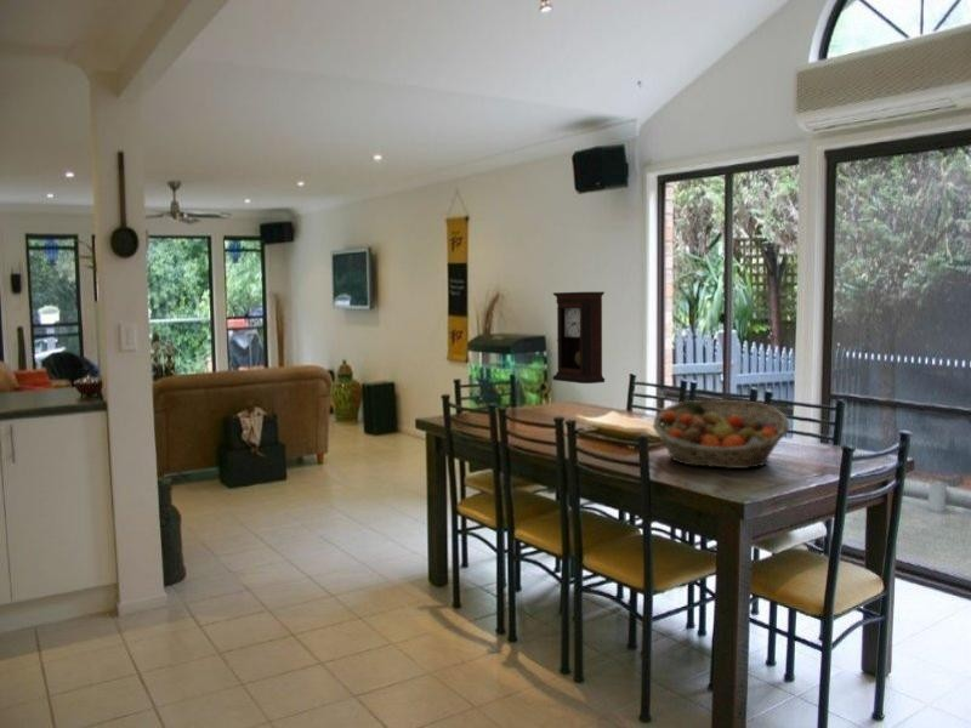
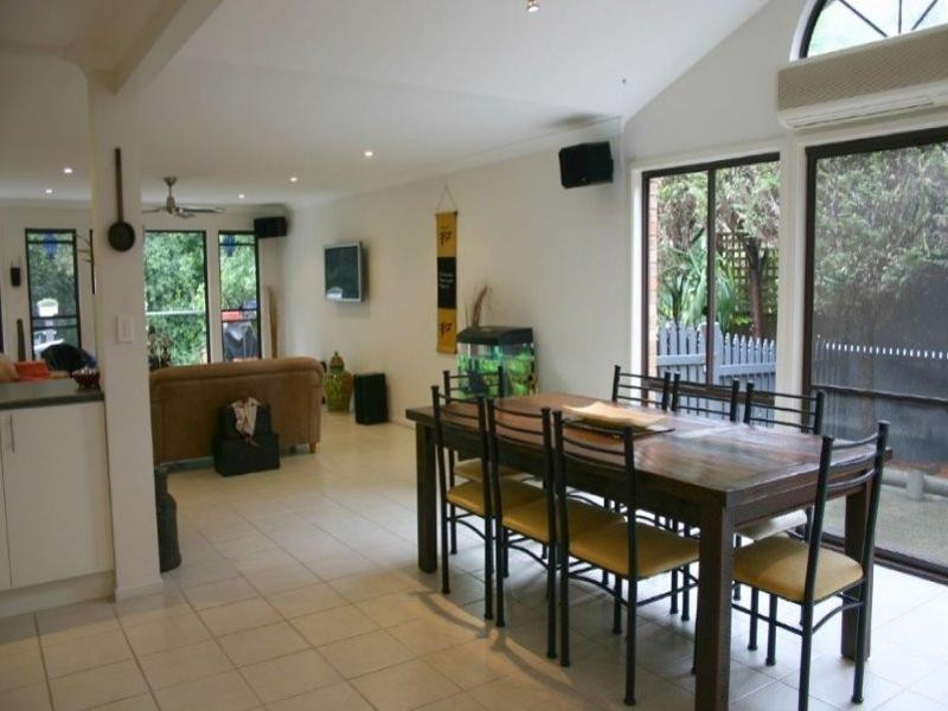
- pendulum clock (575, 336)
- fruit basket (719, 432)
